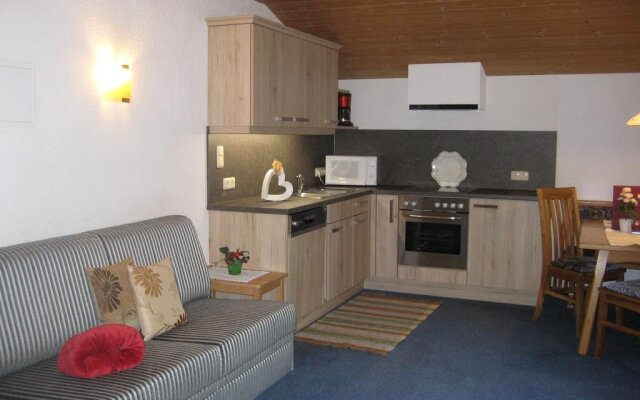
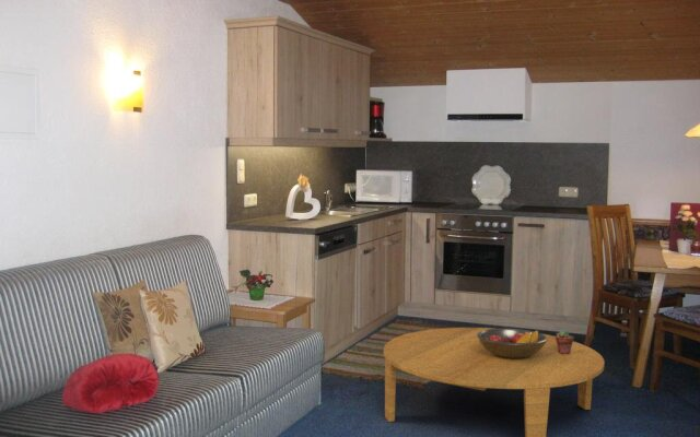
+ potted succulent (564, 340)
+ coffee table (490, 382)
+ fruit bowl (511, 342)
